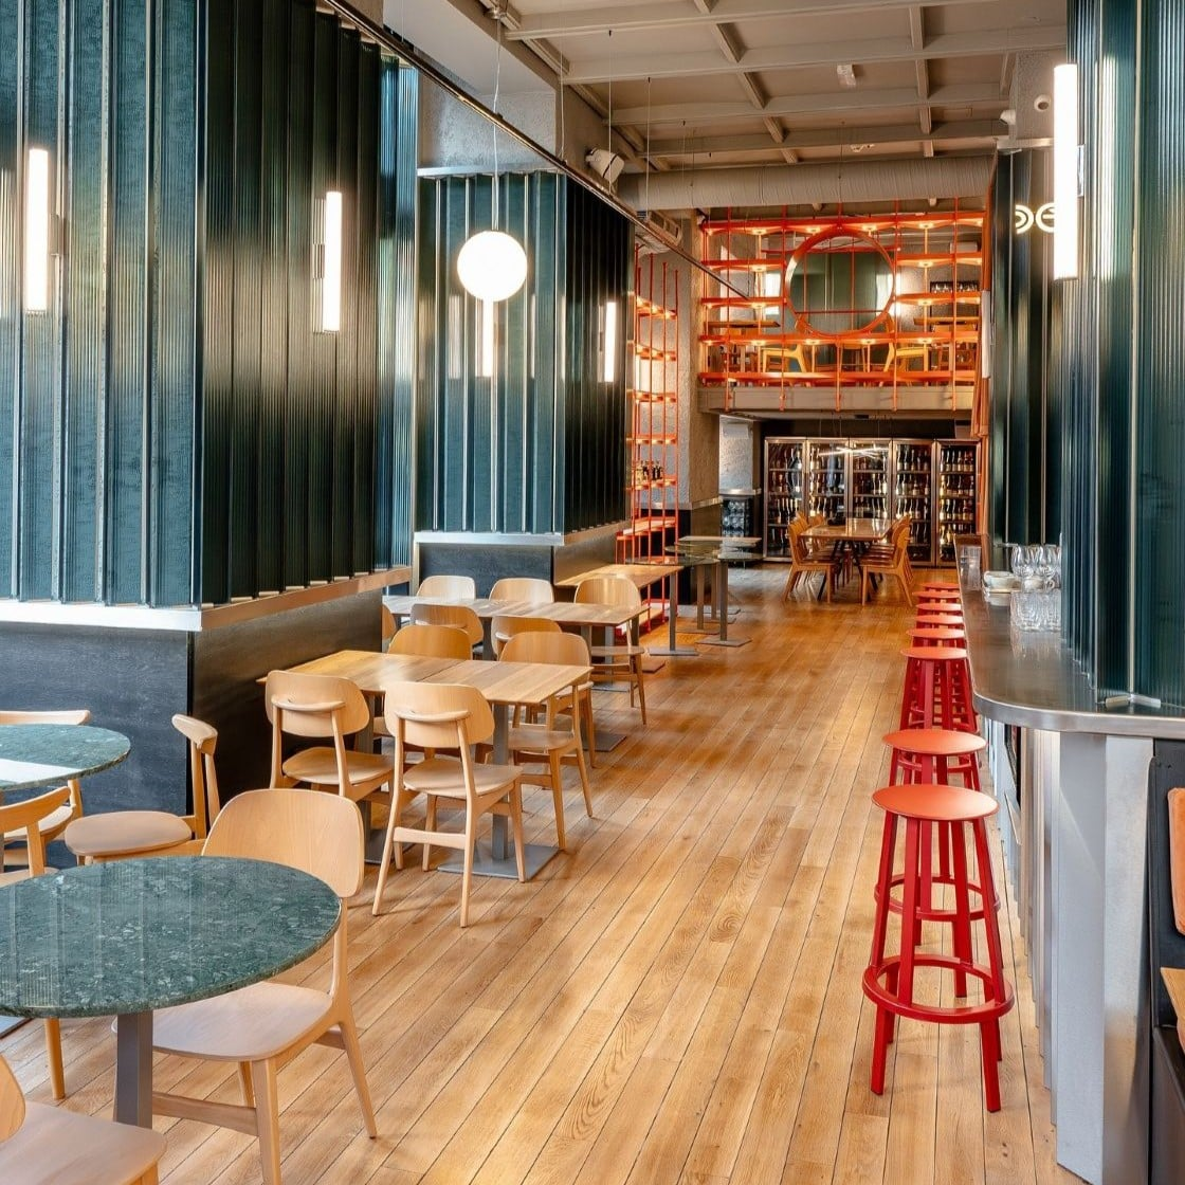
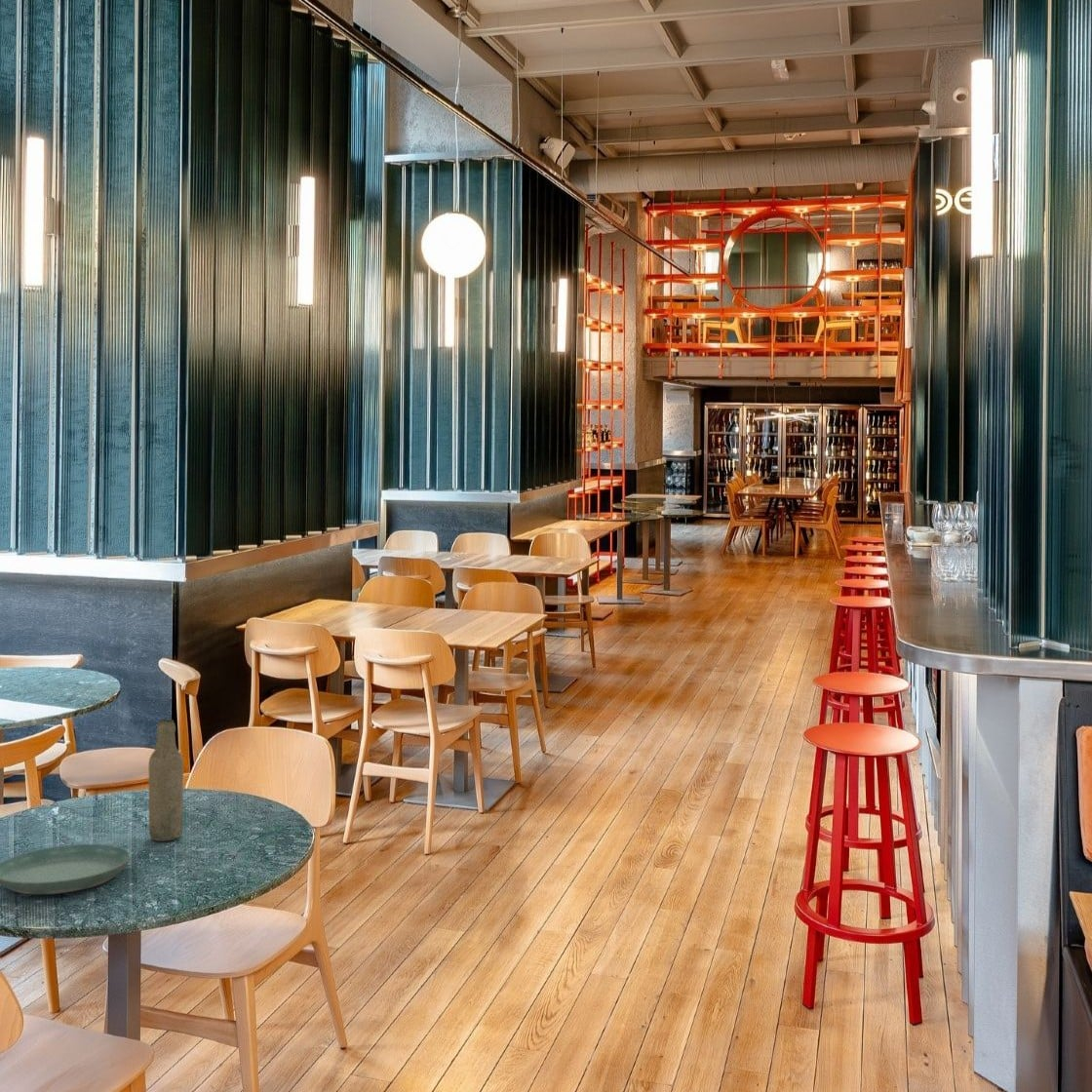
+ bottle (165, 778)
+ saucer (62, 870)
